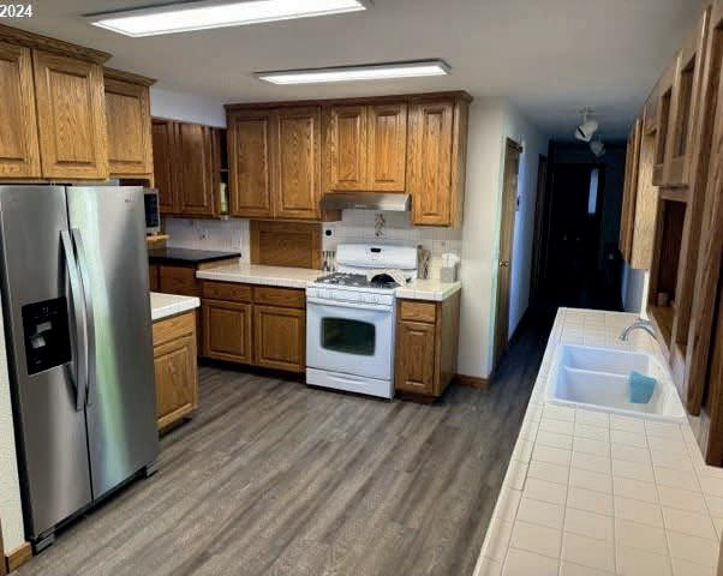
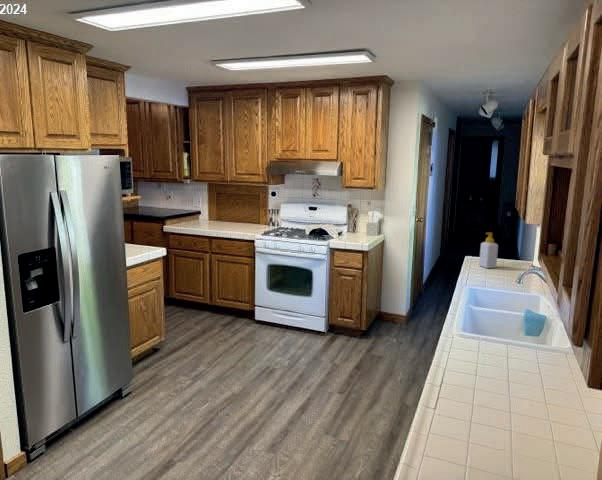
+ soap bottle (488, 250)
